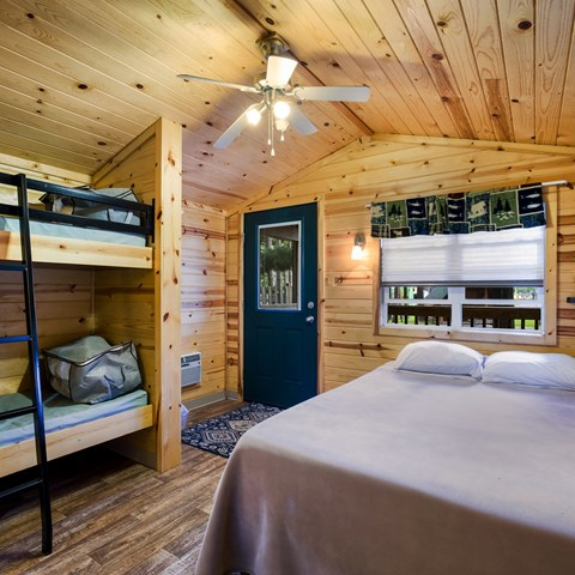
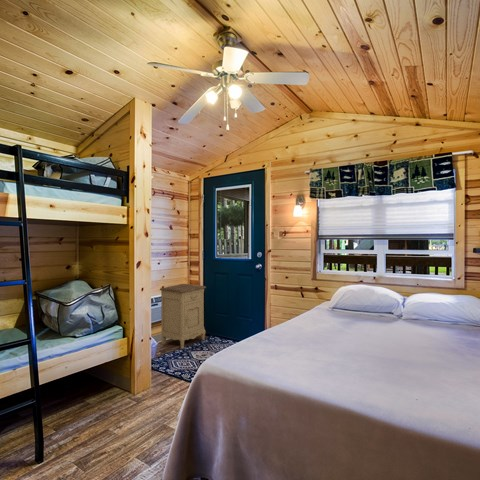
+ nightstand (185, 314)
